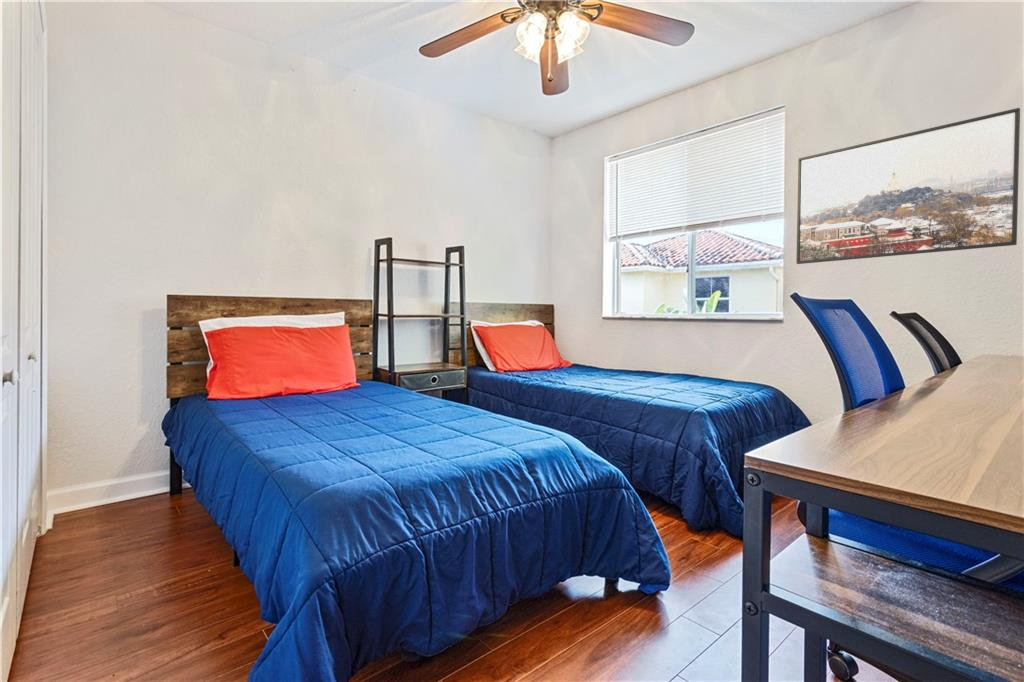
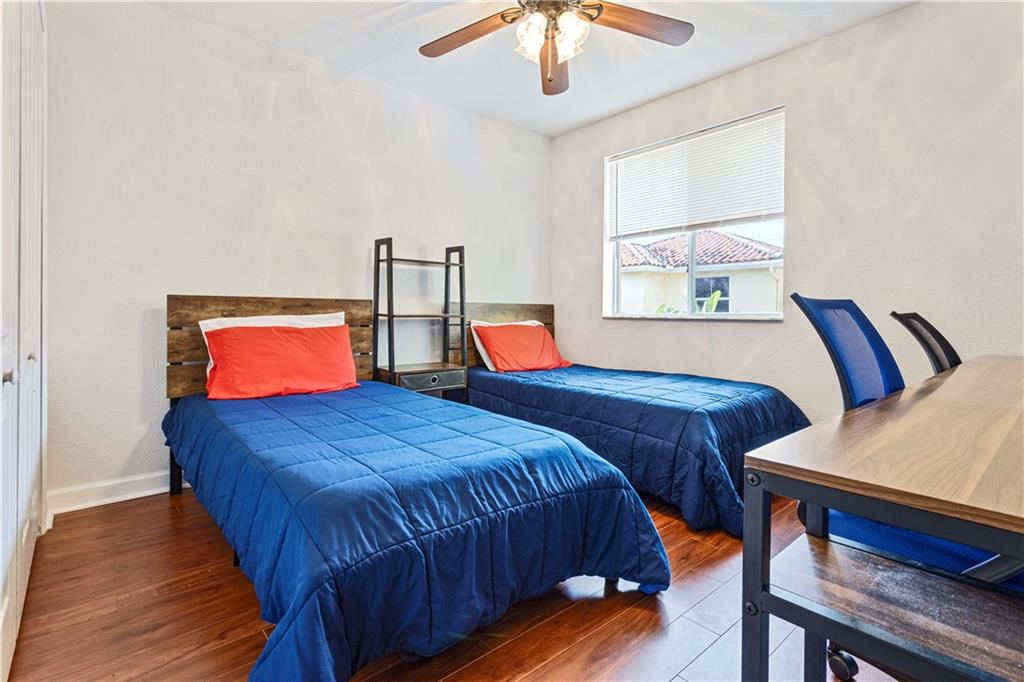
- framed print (893, 196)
